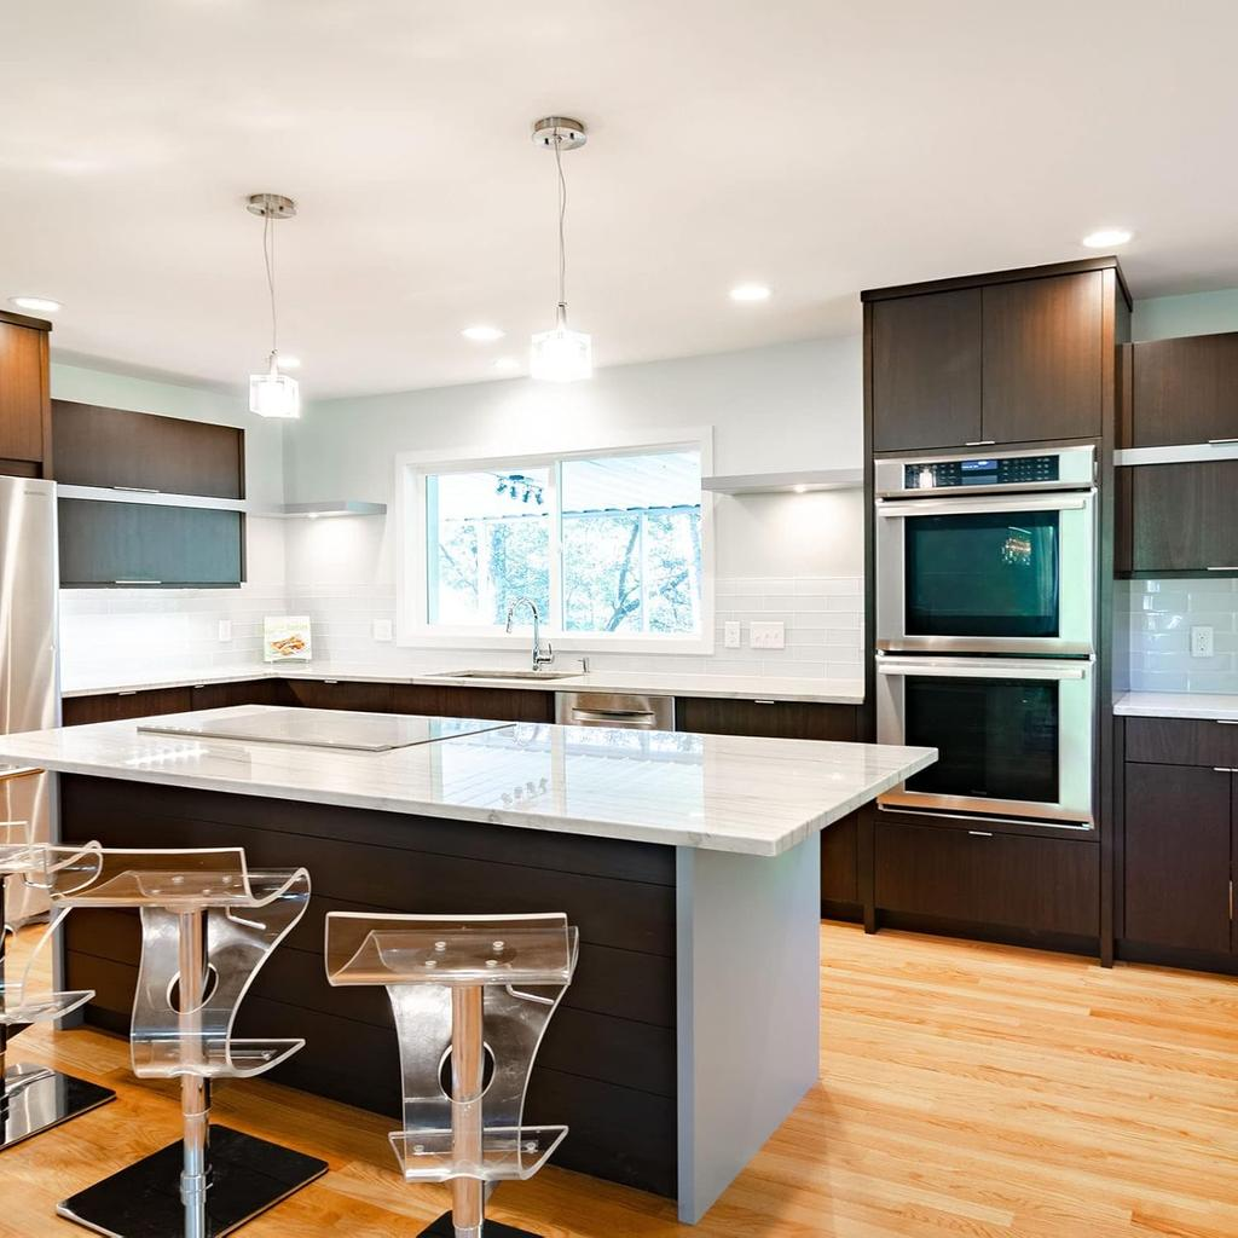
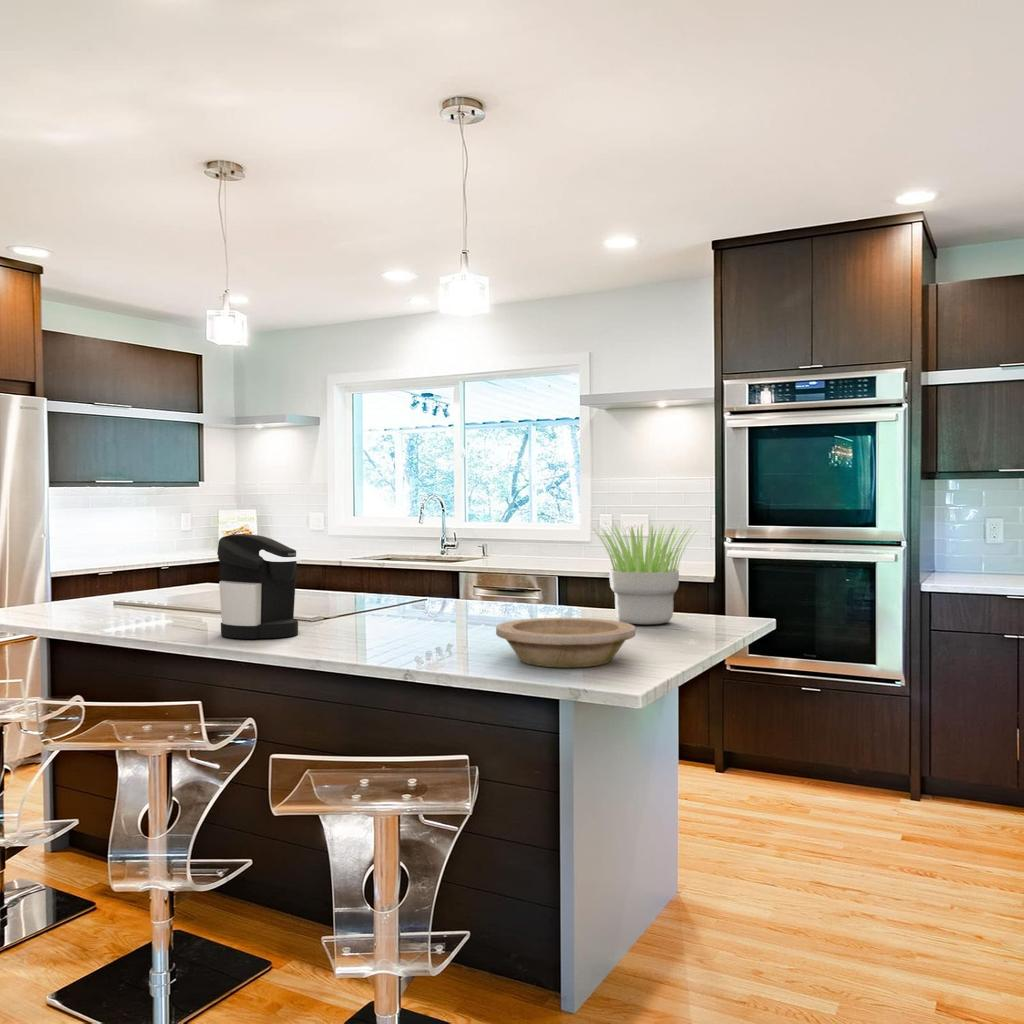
+ coffee maker (262, 584)
+ potted plant (645, 572)
+ bowl (565, 642)
